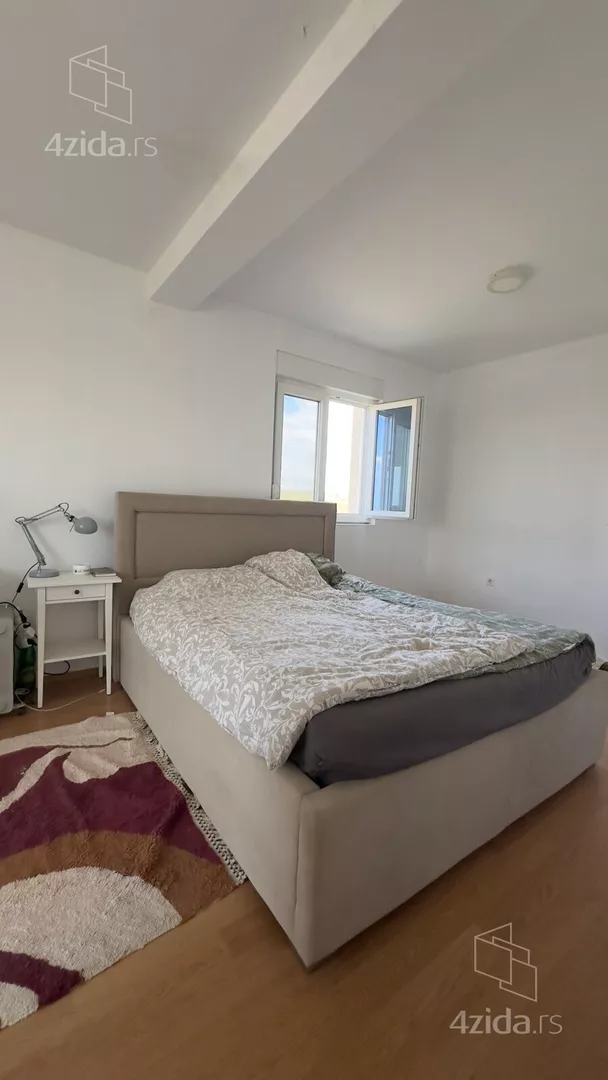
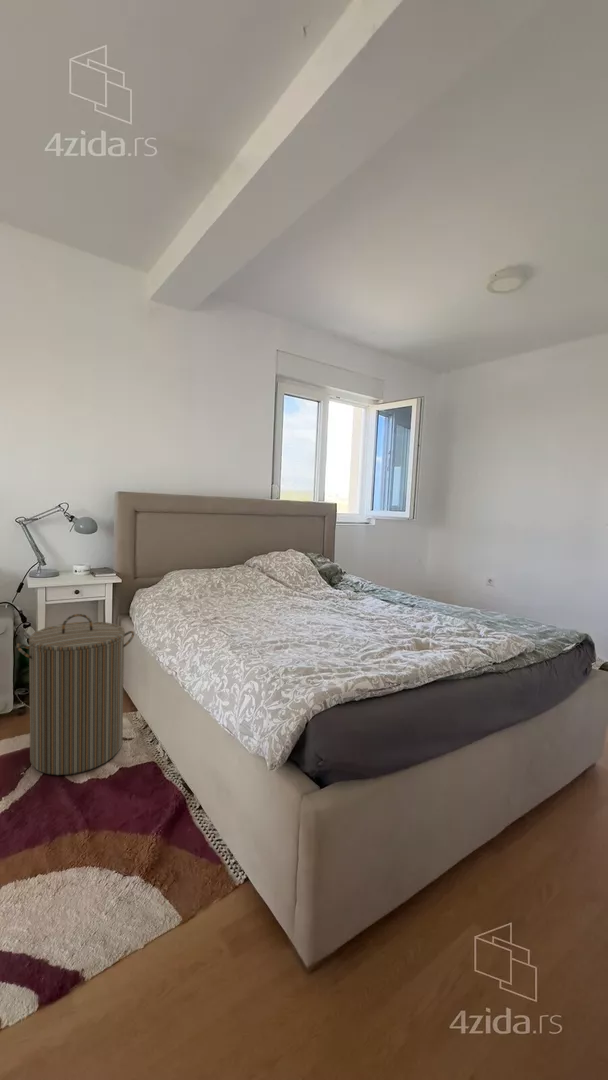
+ laundry hamper (78, 683)
